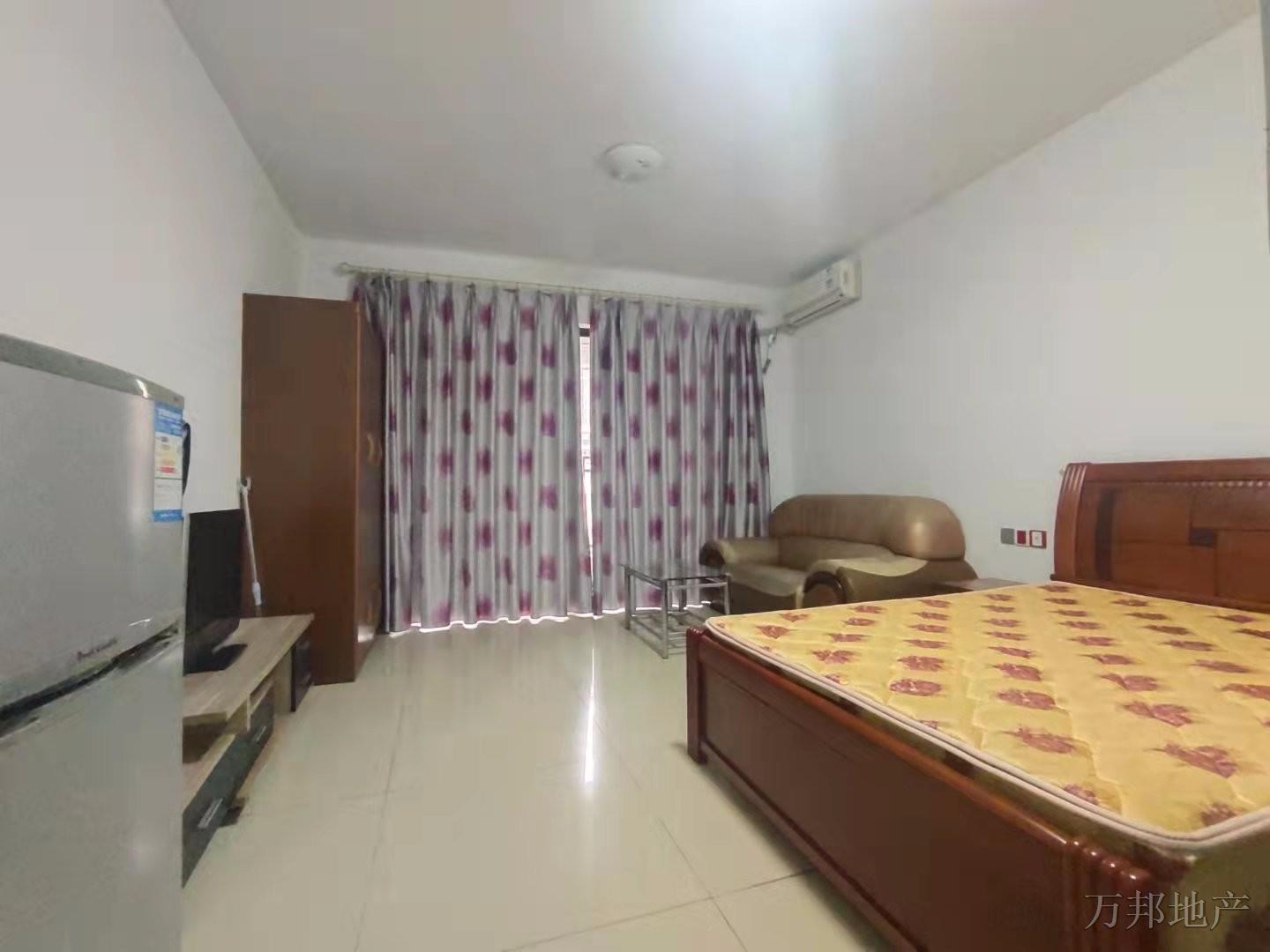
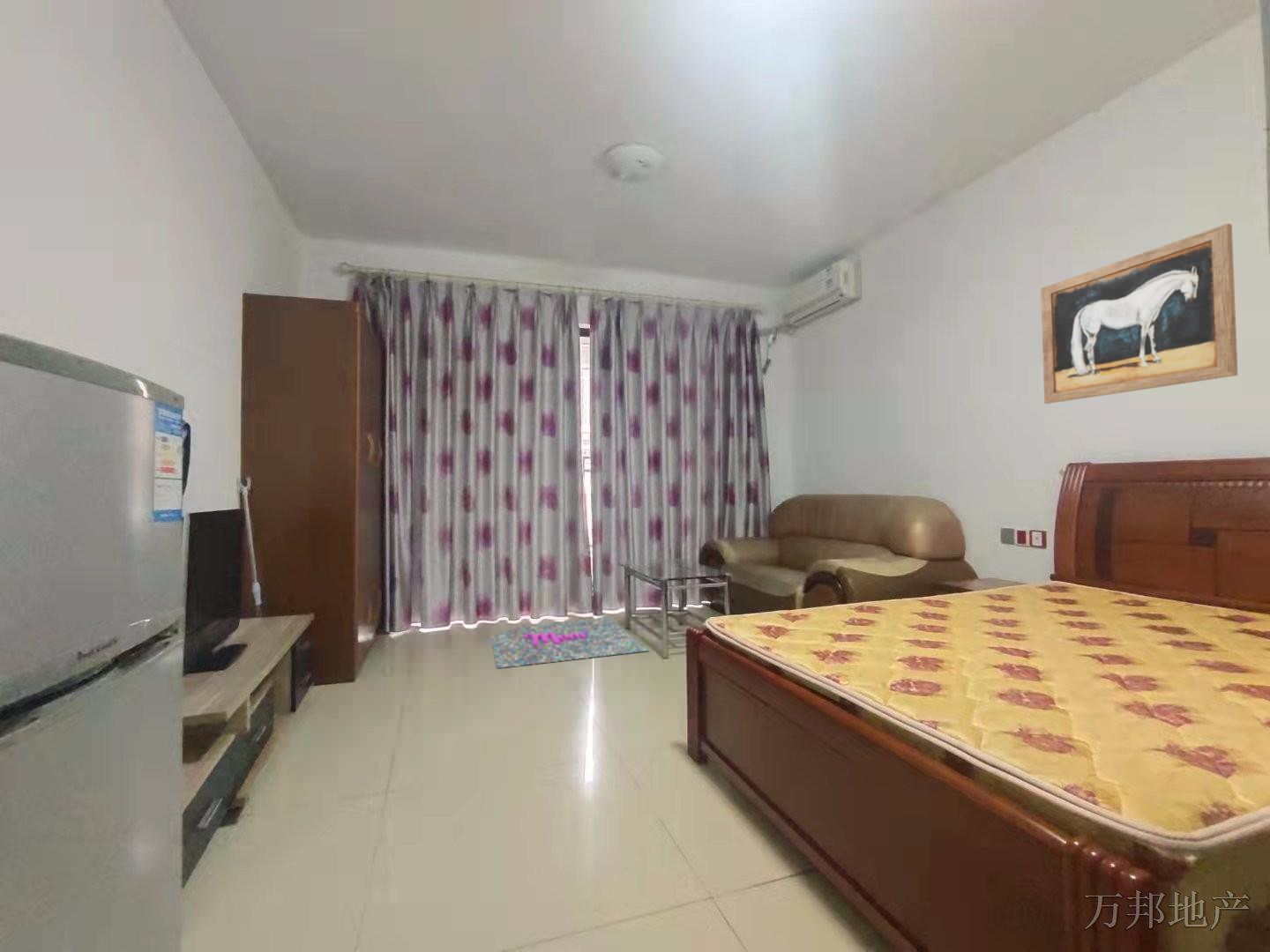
+ doormat (562, 637)
+ wall art (1125, 325)
